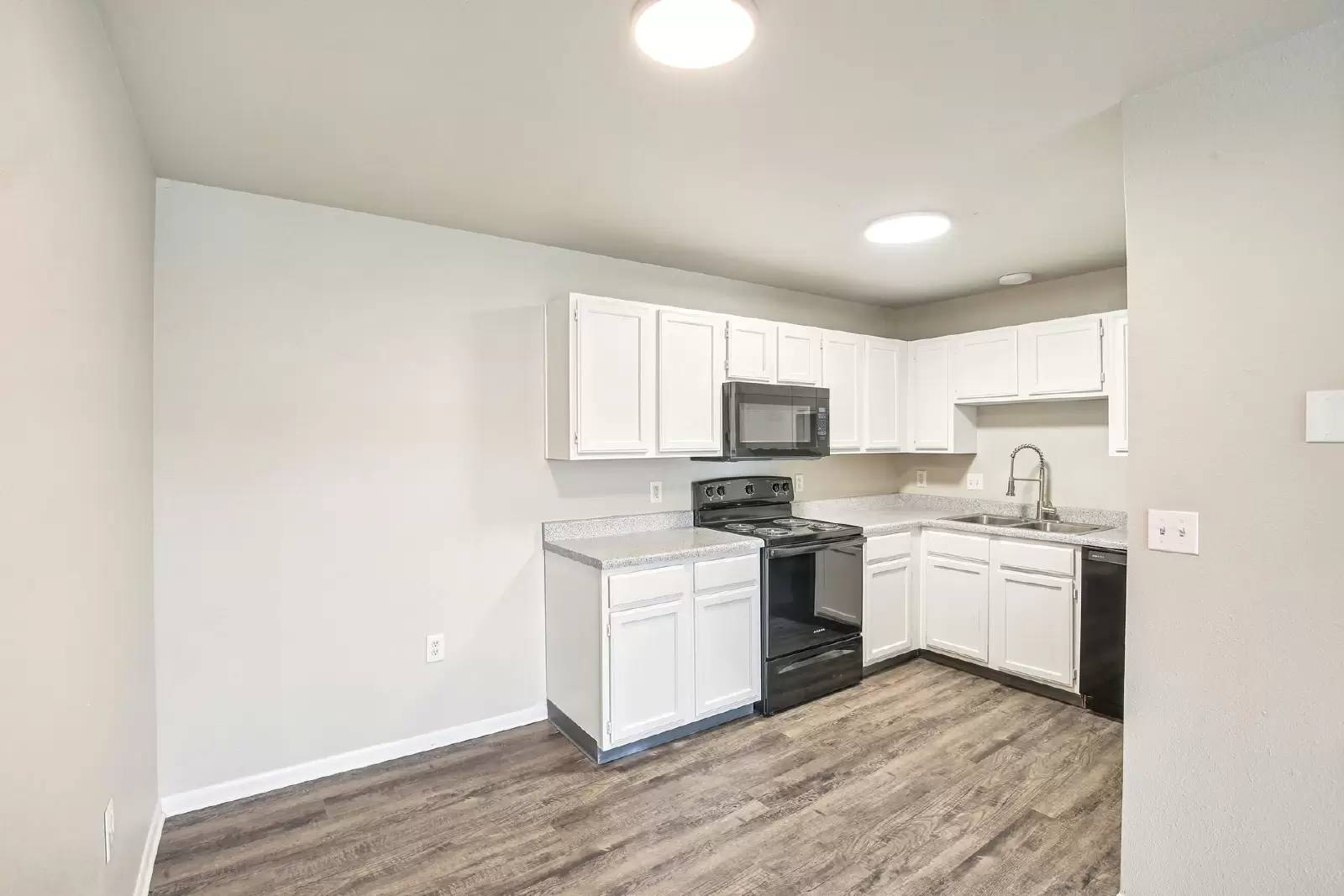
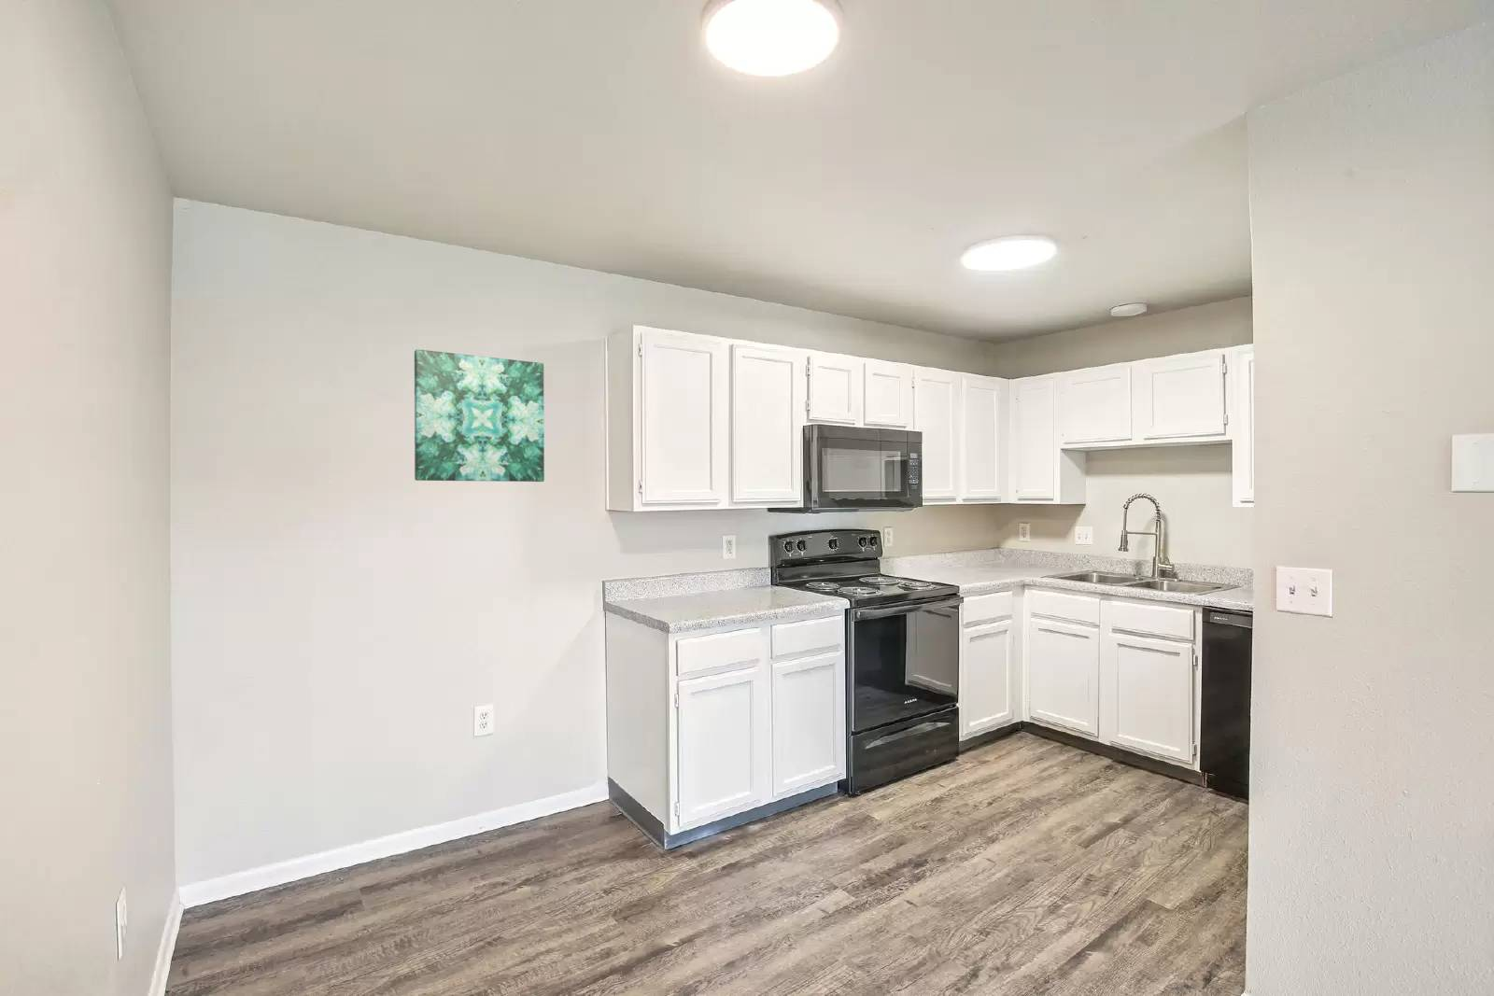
+ wall art (481, 419)
